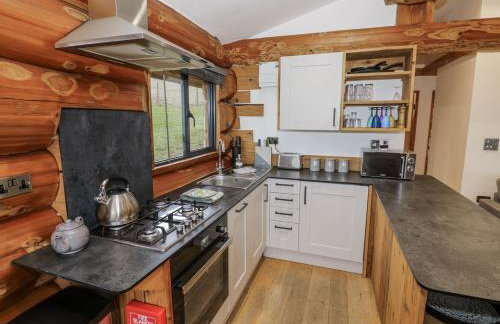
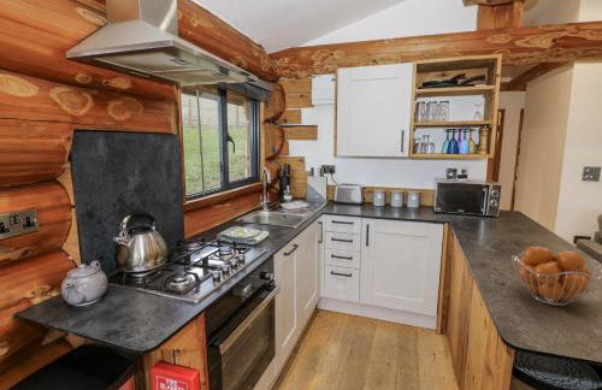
+ fruit basket (553, 273)
